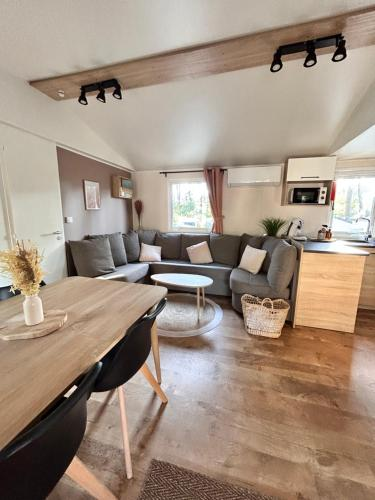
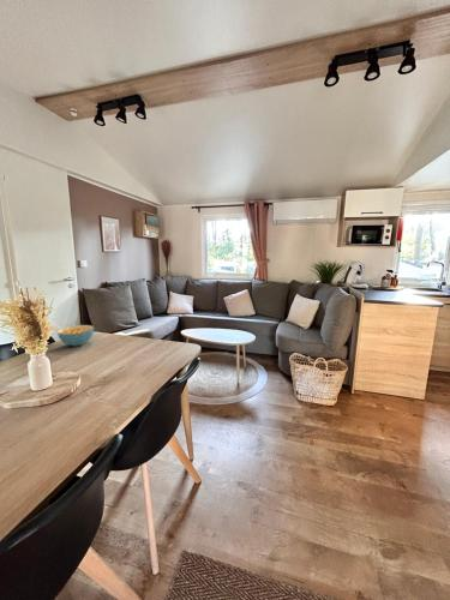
+ cereal bowl (76, 336)
